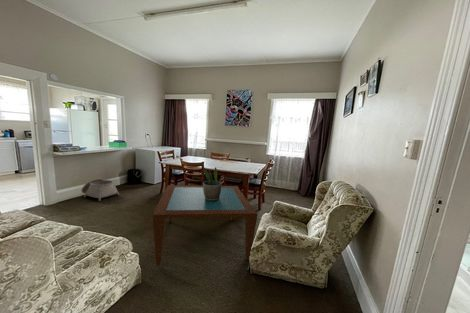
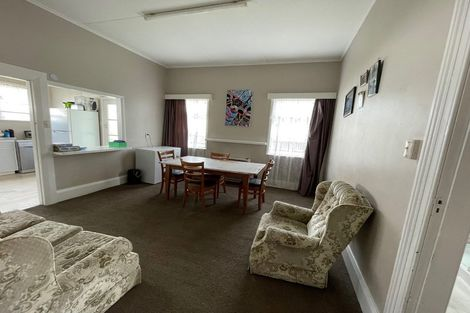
- coffee table (204, 216)
- potted plant (212, 181)
- basket (99, 187)
